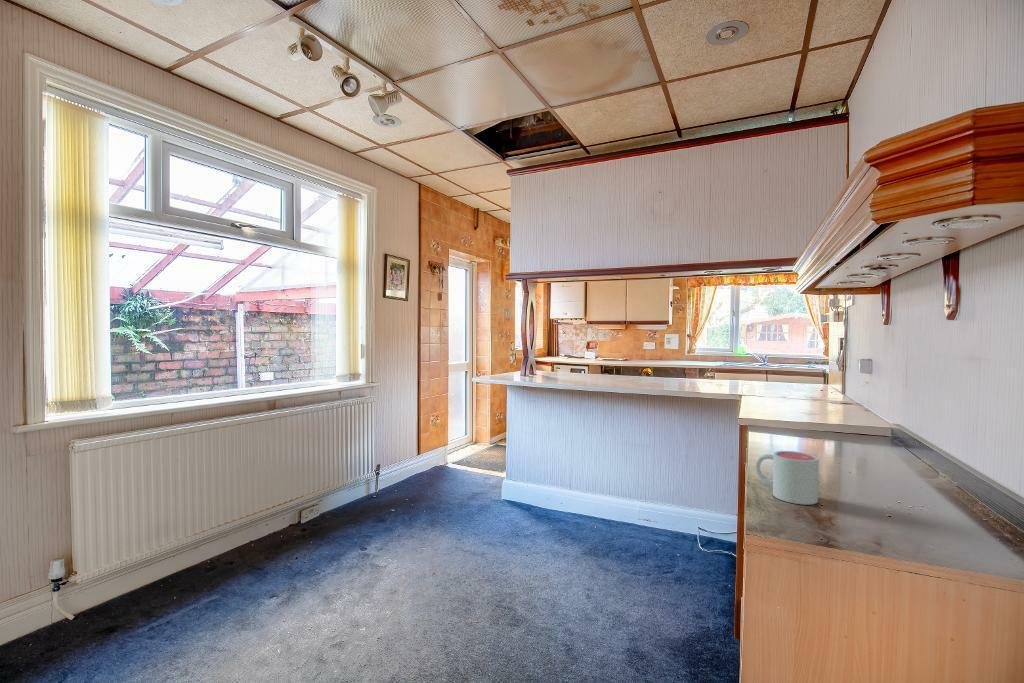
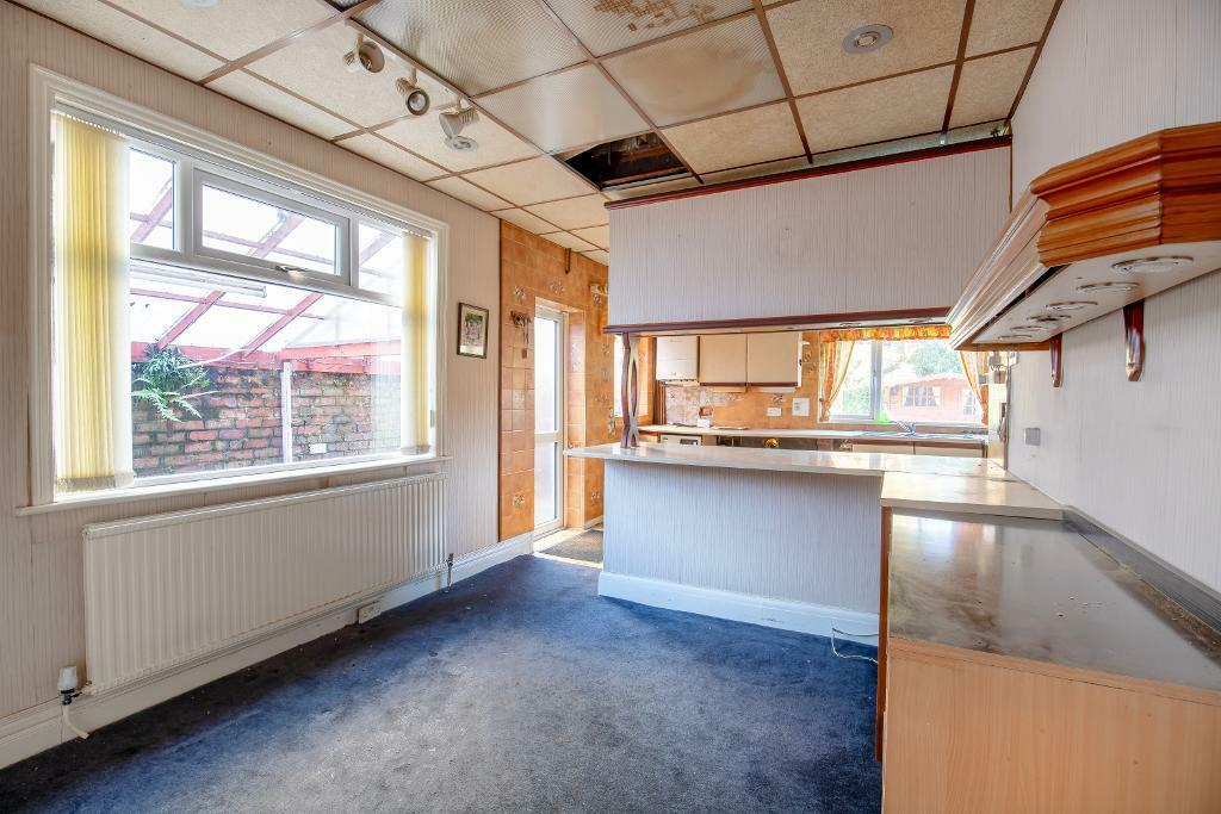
- mug (784, 474)
